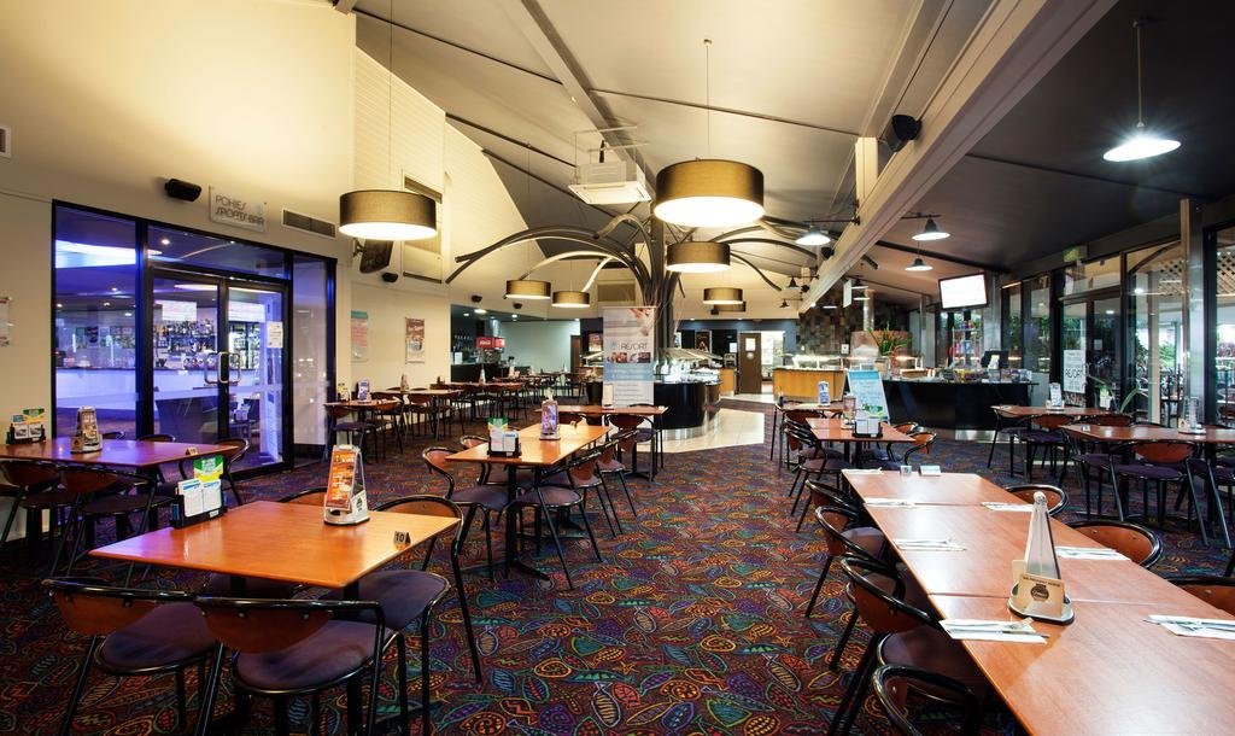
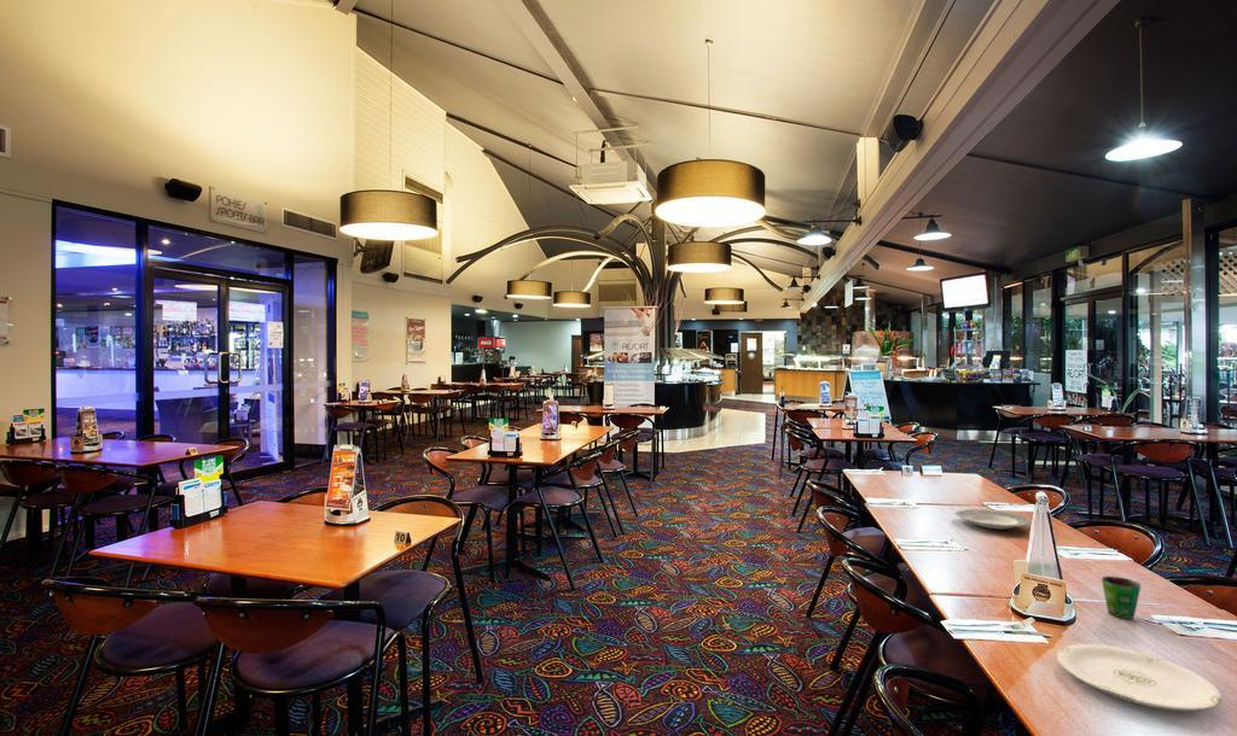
+ plate (992, 520)
+ plate (1133, 677)
+ cup (1117, 596)
